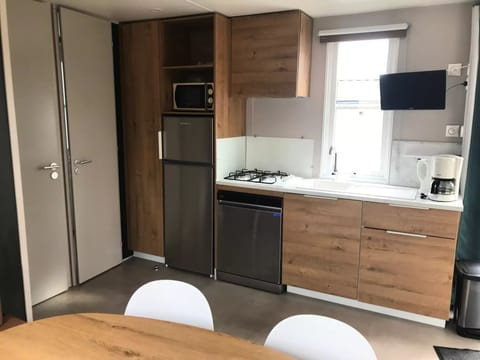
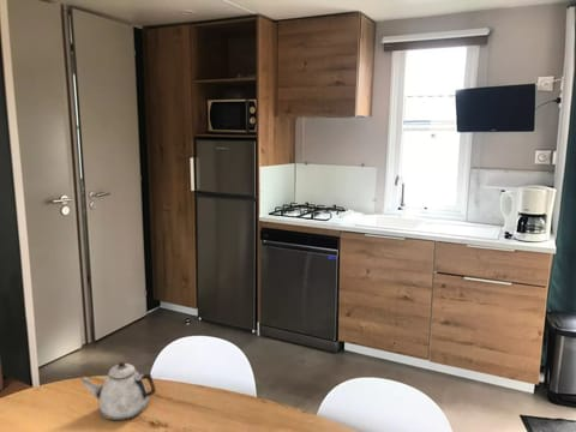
+ teapot (118, 385)
